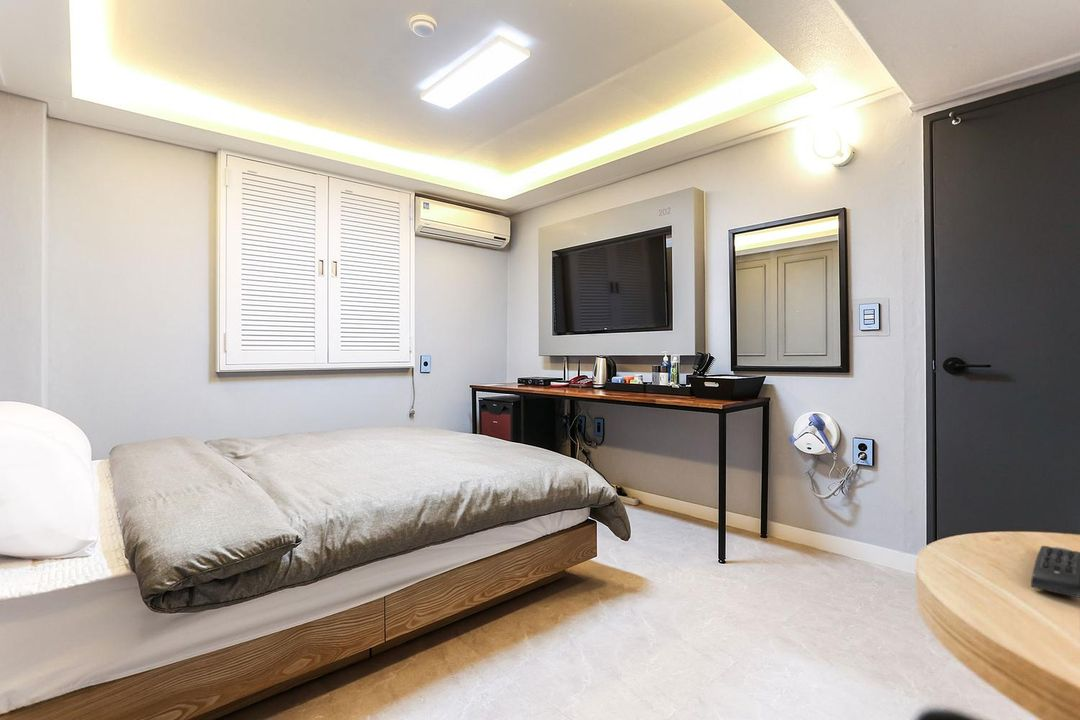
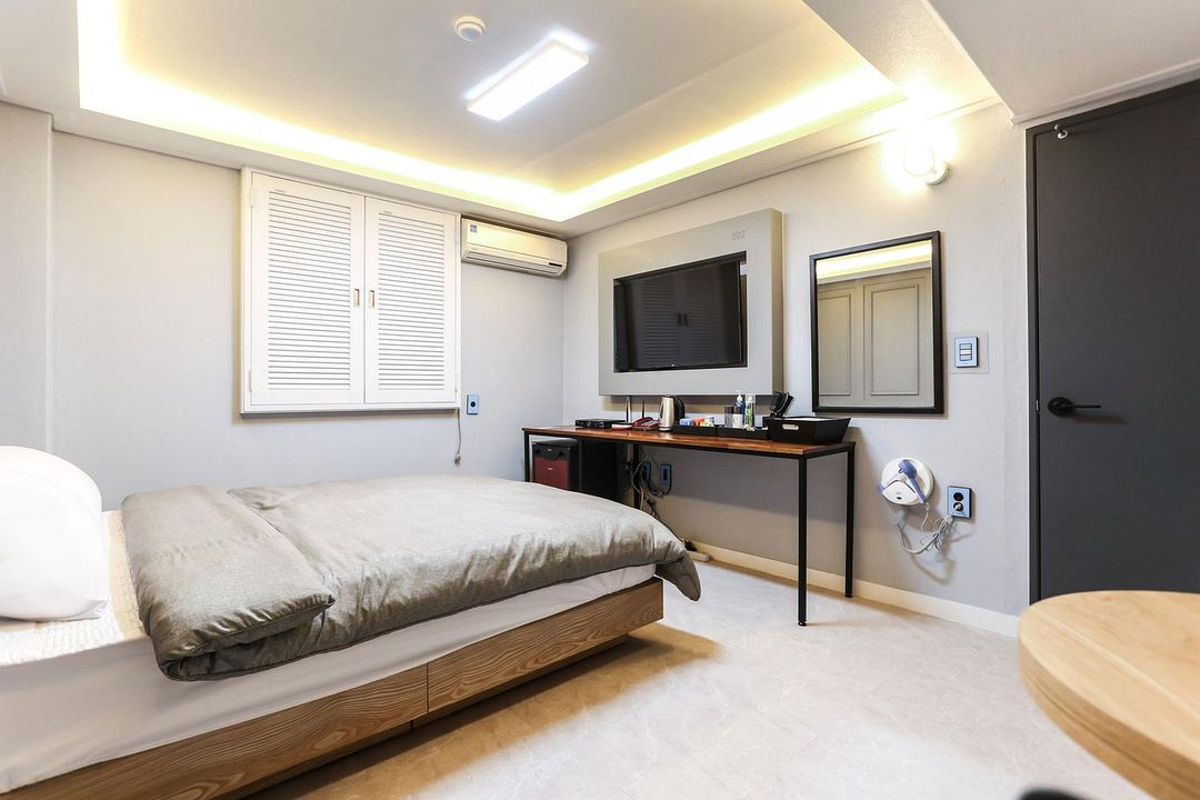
- remote control (1058, 565)
